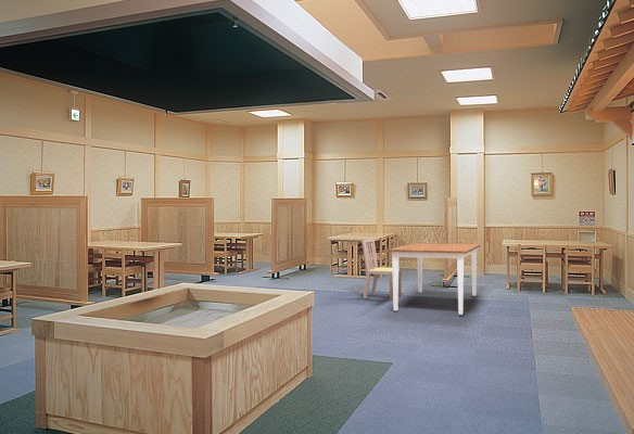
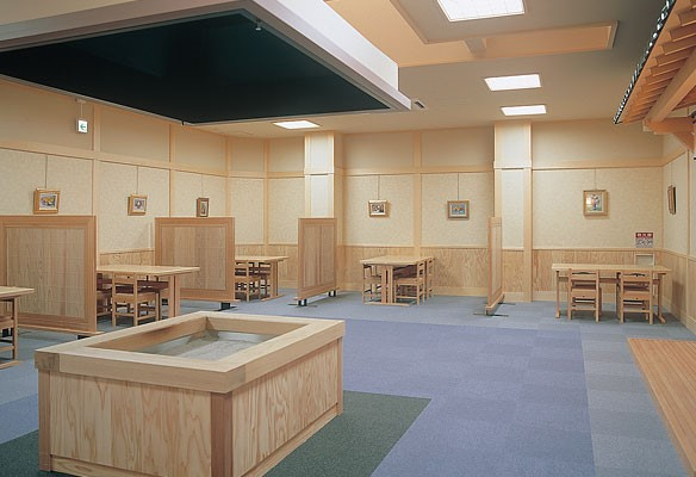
- dining chair (381, 268)
- dining table (421, 275)
